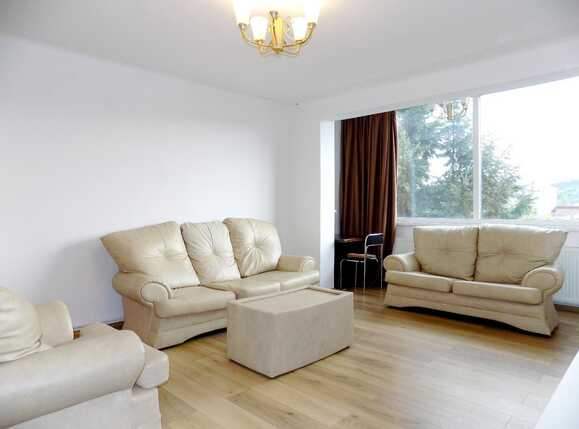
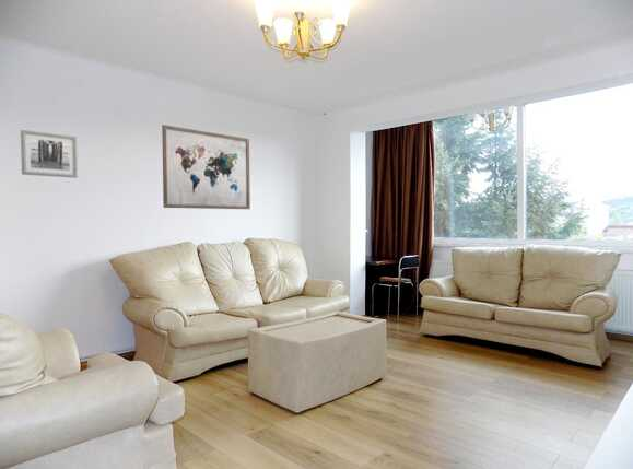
+ wall art (209, 171)
+ wall art (50, 154)
